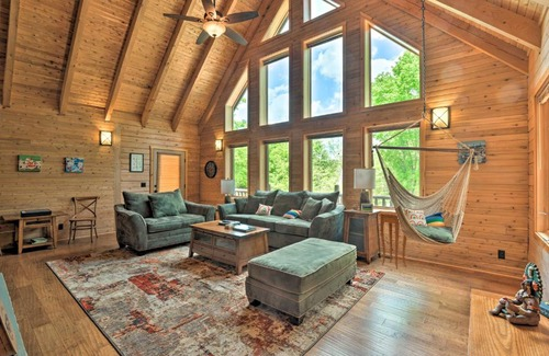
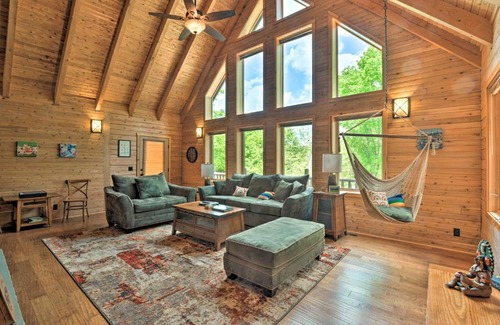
- side table (395, 239)
